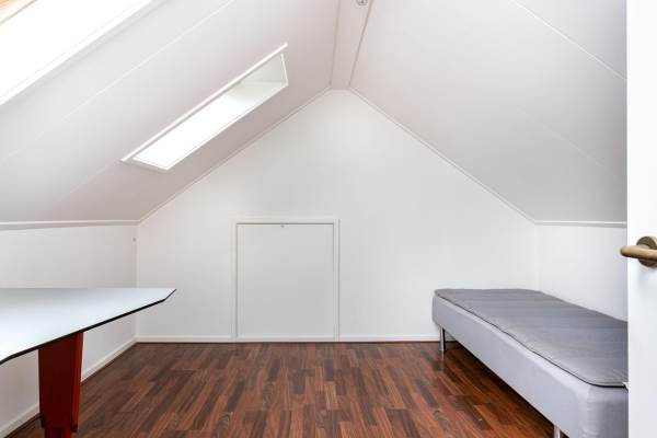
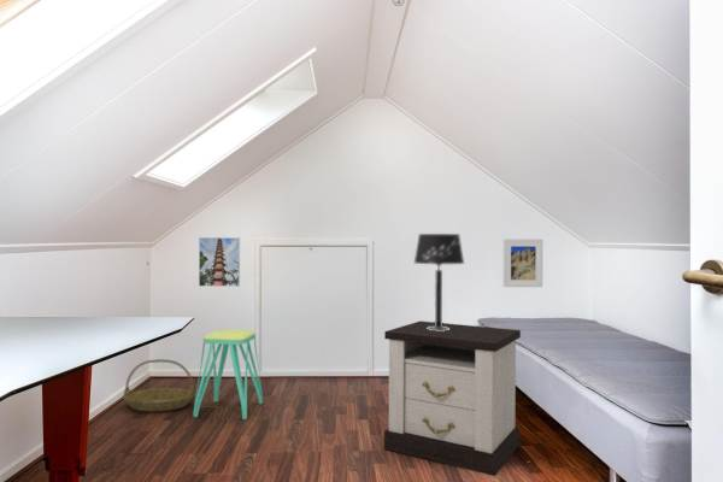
+ stool (234, 370)
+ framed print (219, 261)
+ basket (159, 388)
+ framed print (523, 263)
+ table lamp (439, 281)
+ nightstand (452, 389)
